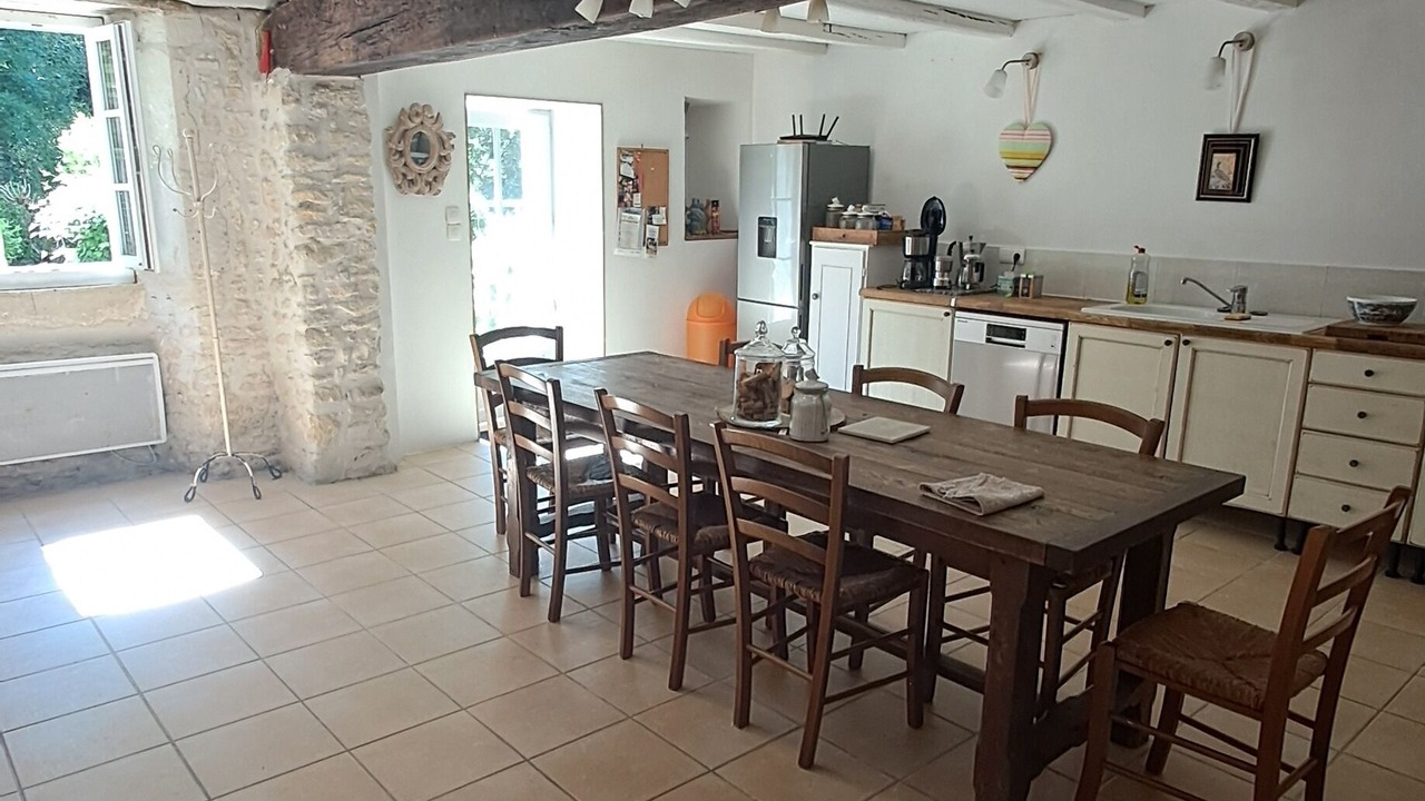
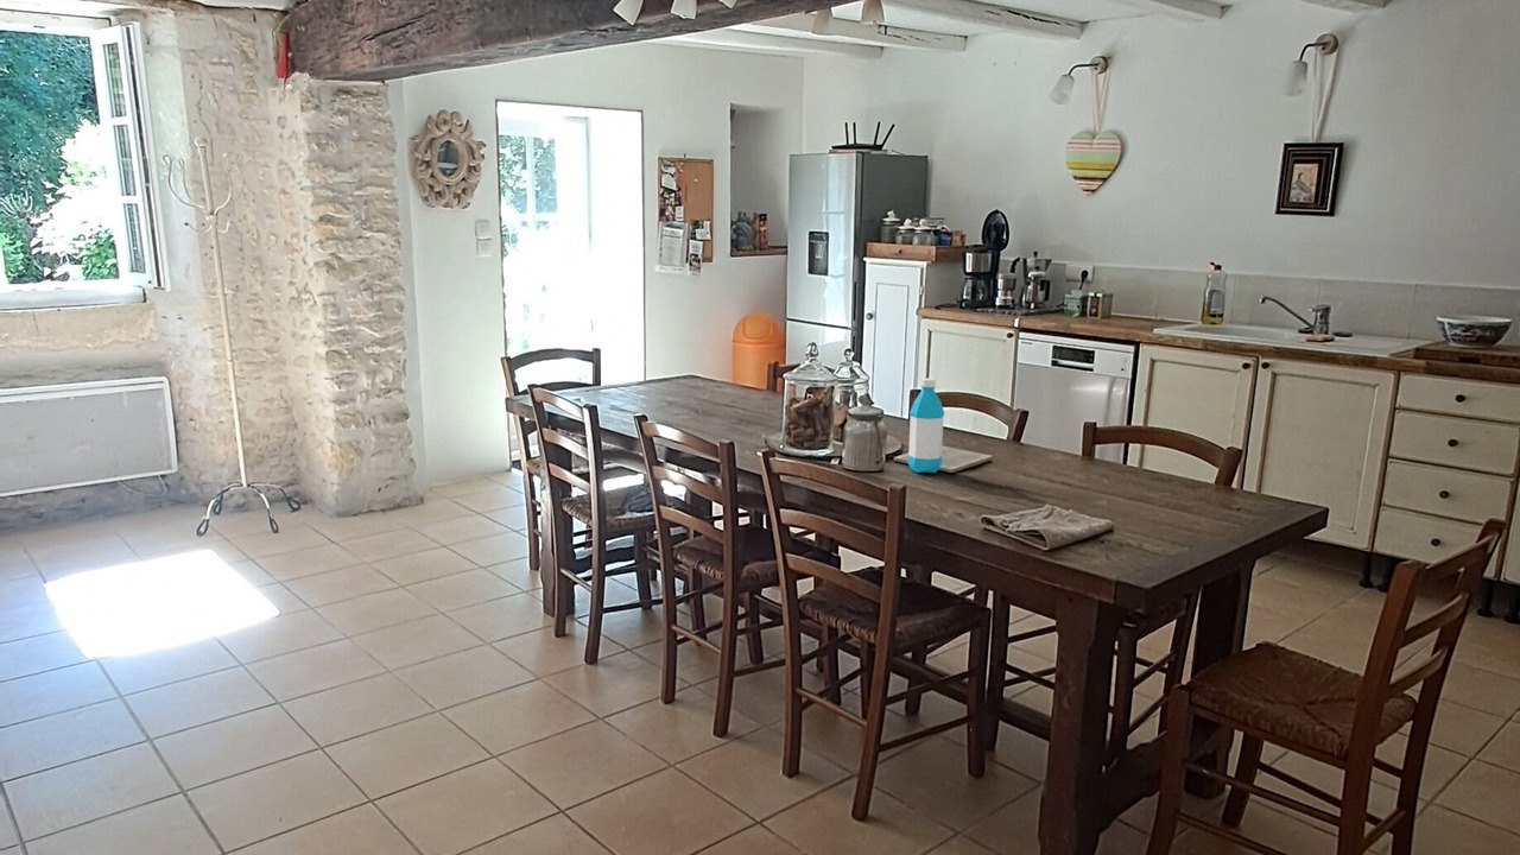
+ water bottle (926, 425)
